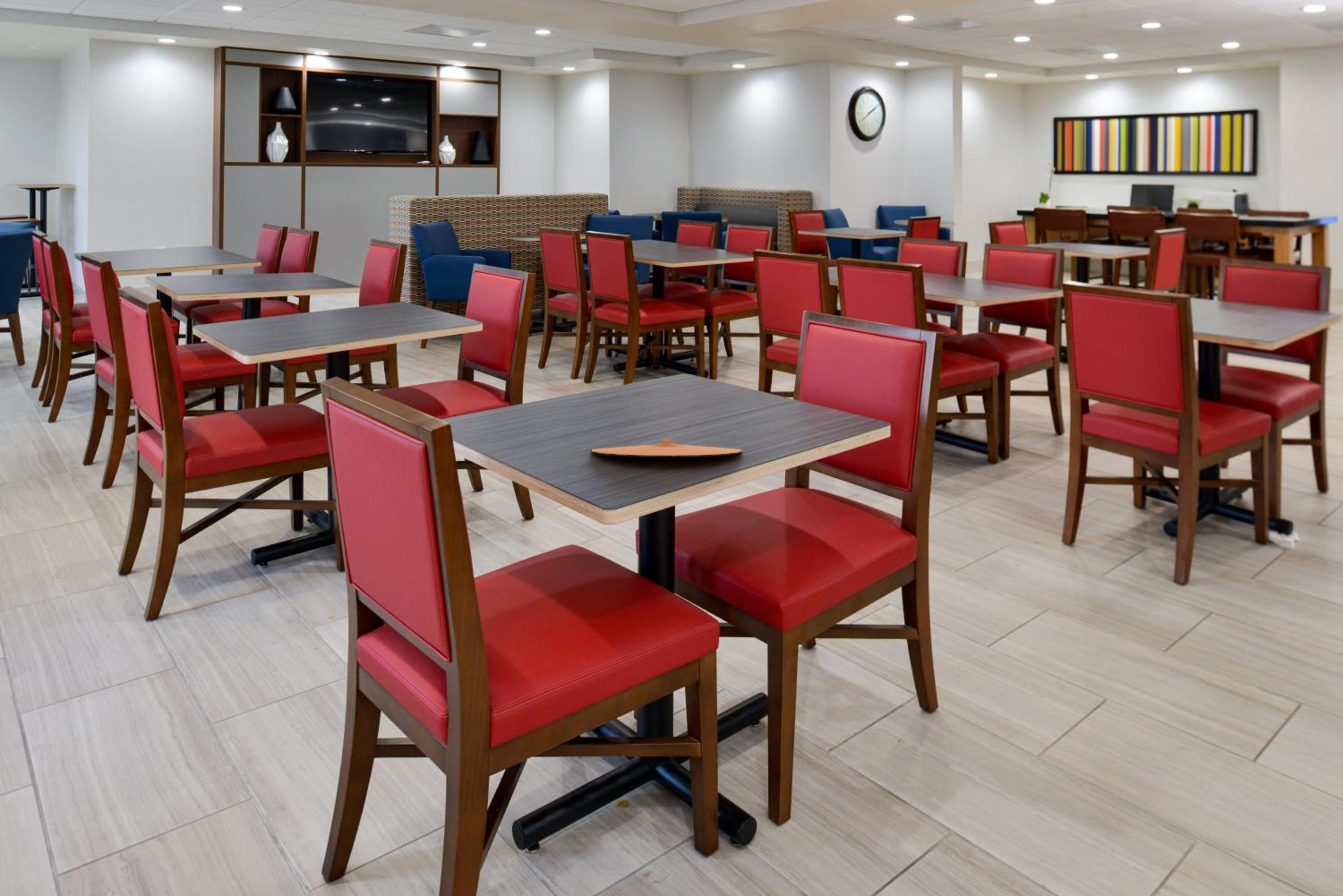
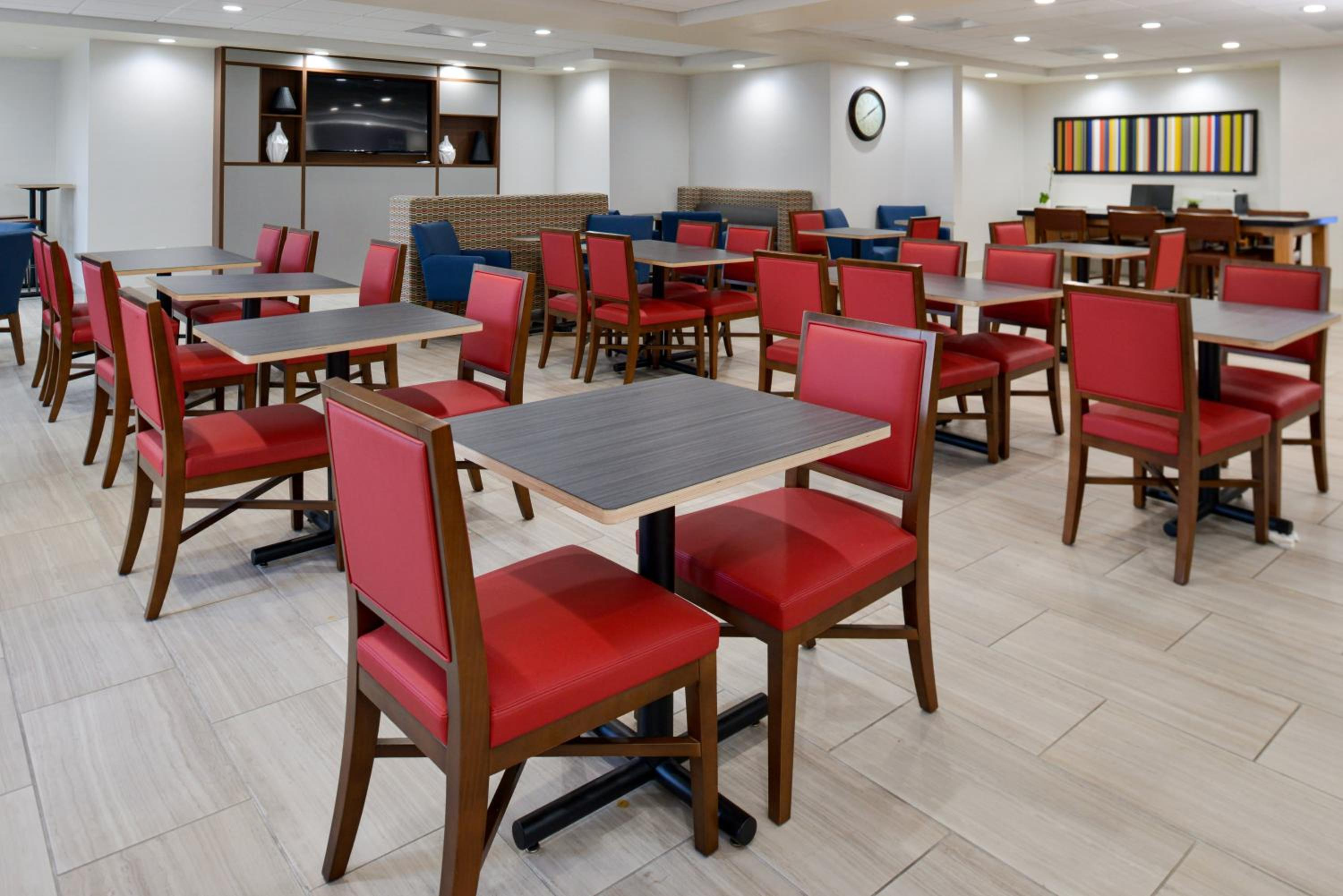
- plate (667, 445)
